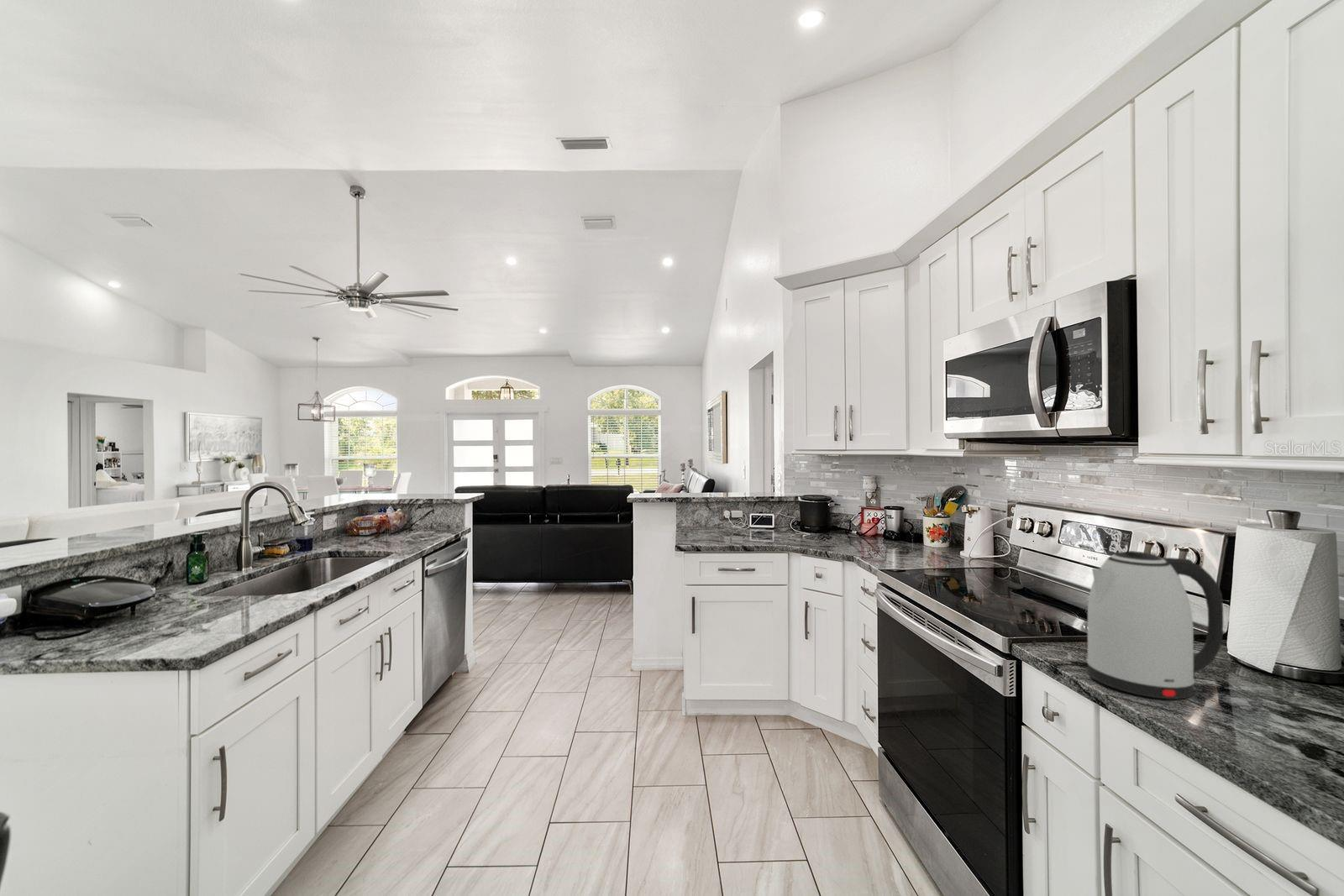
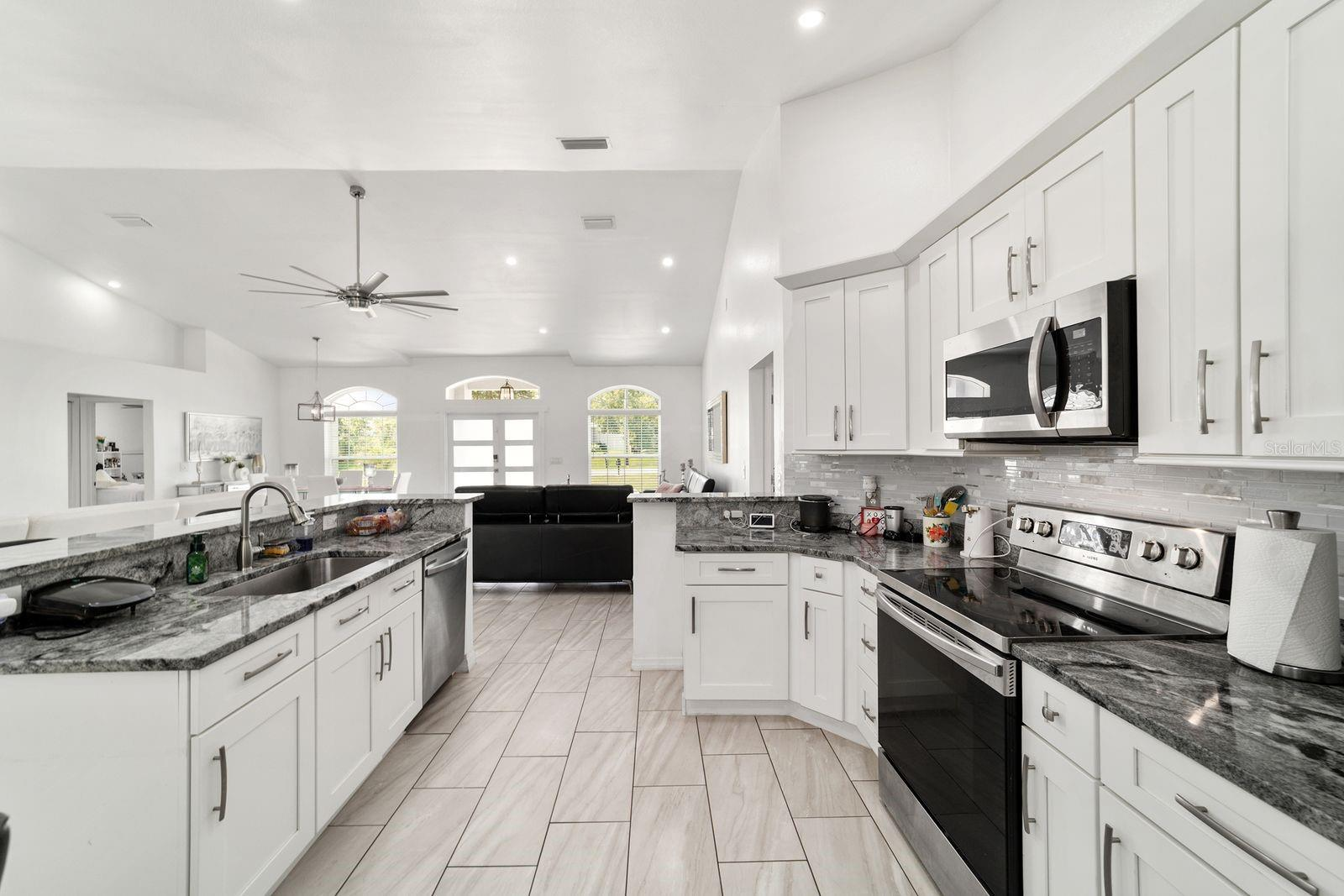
- kettle (1155, 616)
